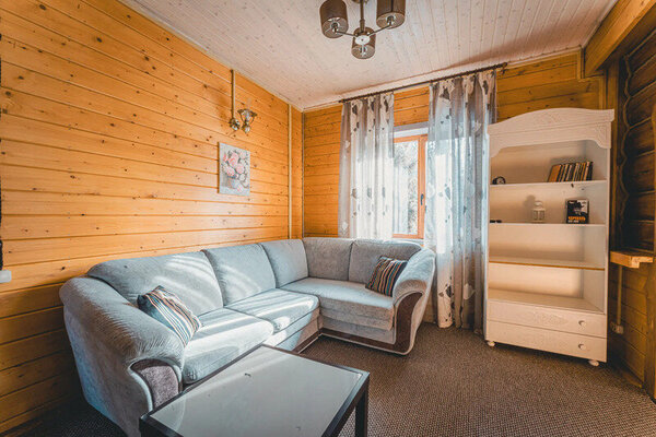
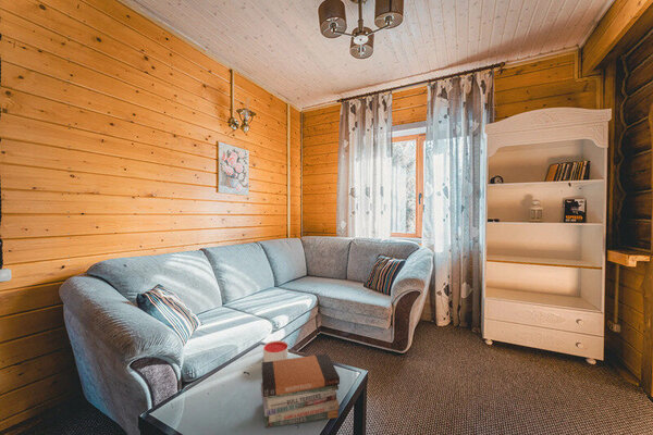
+ book stack (298, 388)
+ candle (275, 351)
